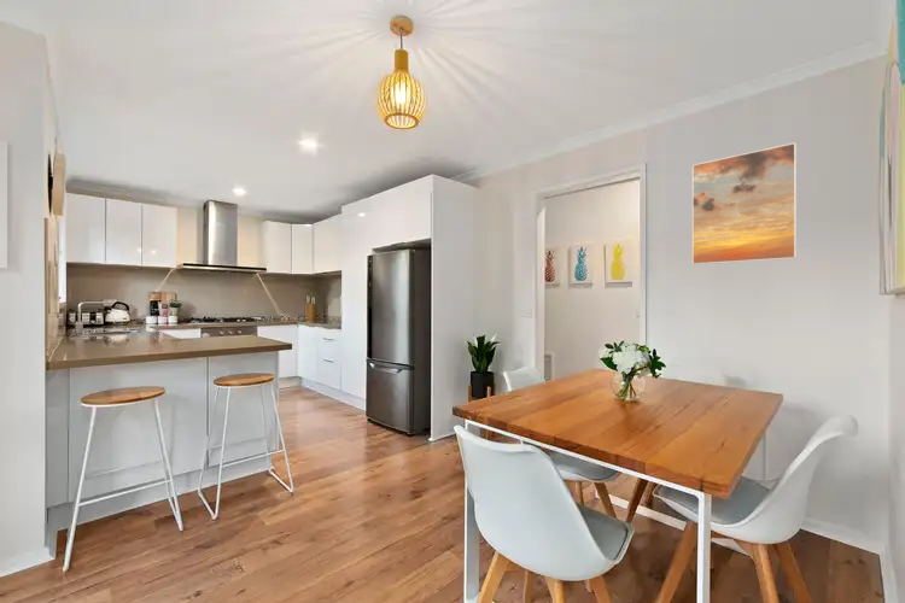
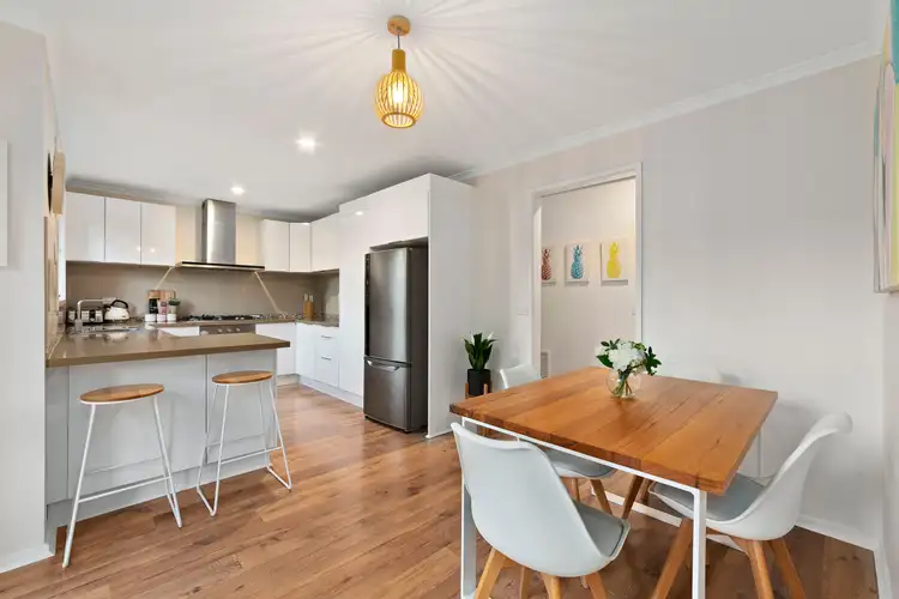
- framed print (740, 207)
